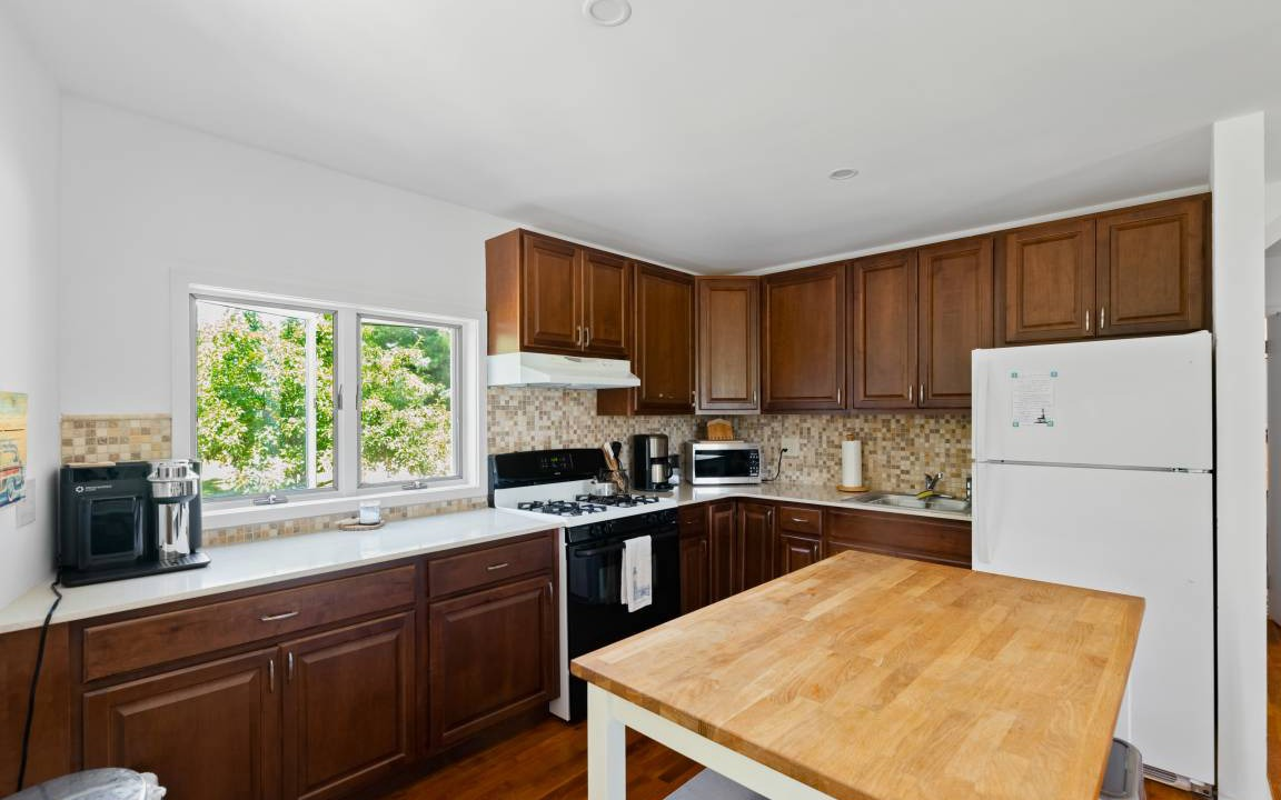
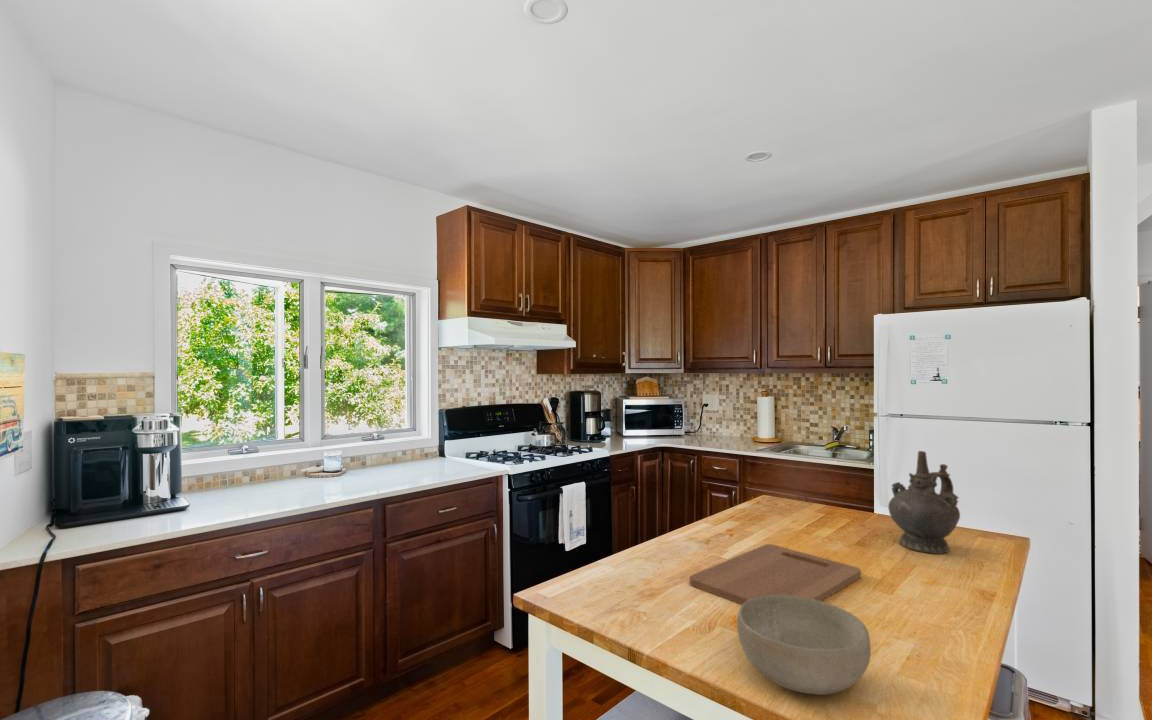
+ cutting board (776, 576)
+ ceremonial vessel (925, 498)
+ bowl (800, 647)
